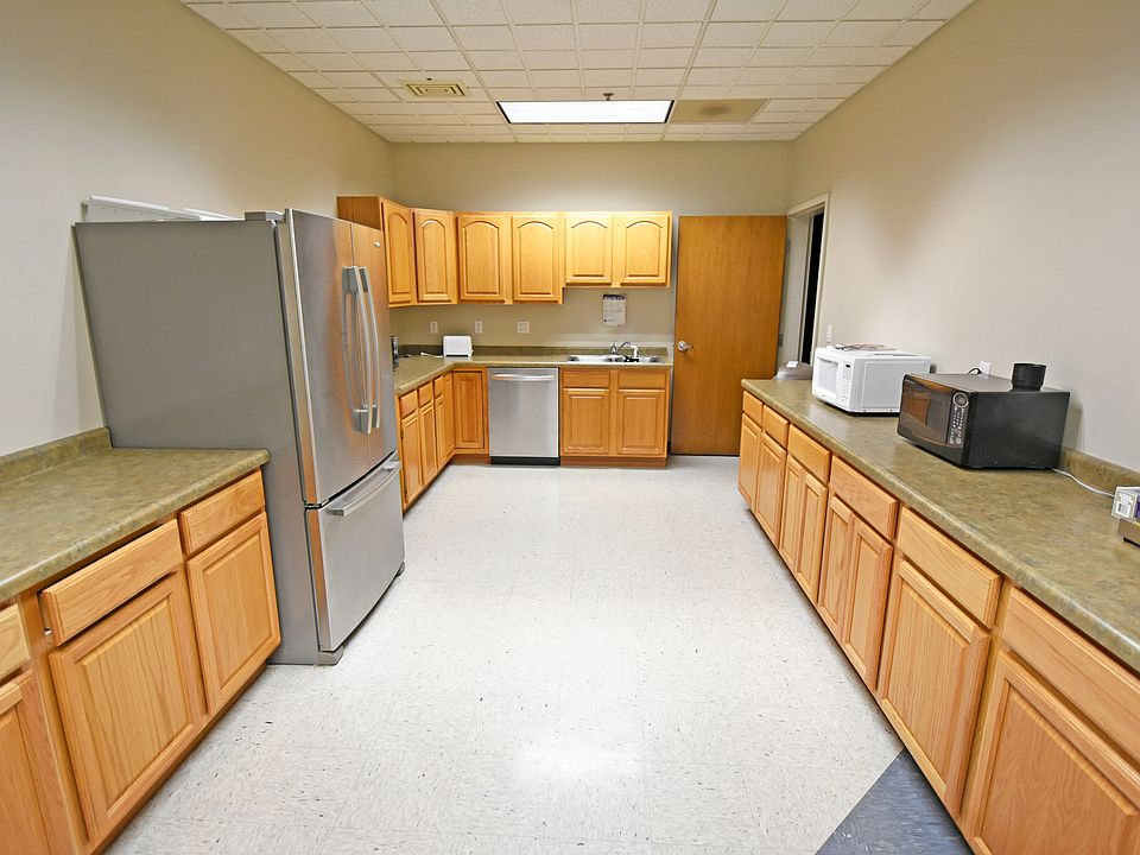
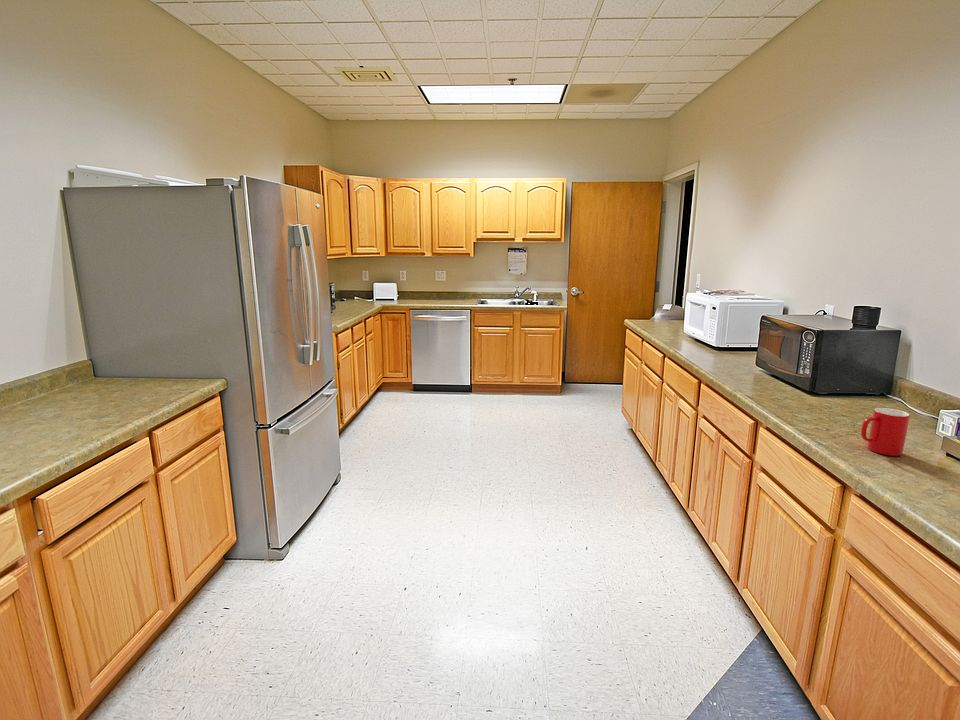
+ cup (881, 430)
